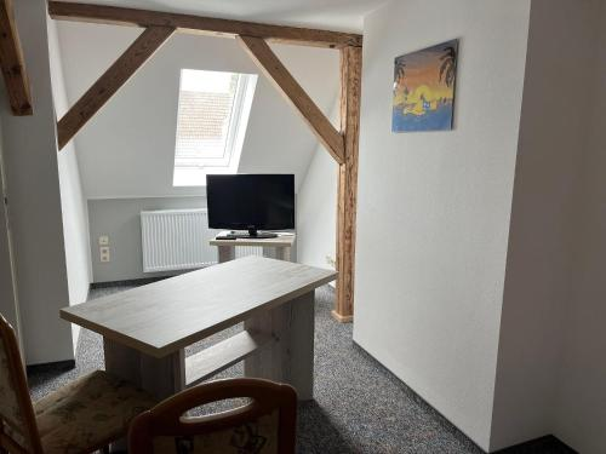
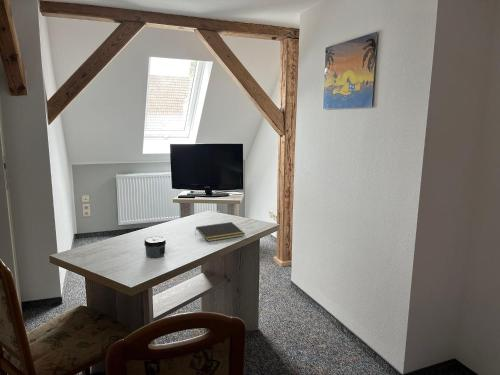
+ jar (155, 247)
+ notepad (220, 231)
